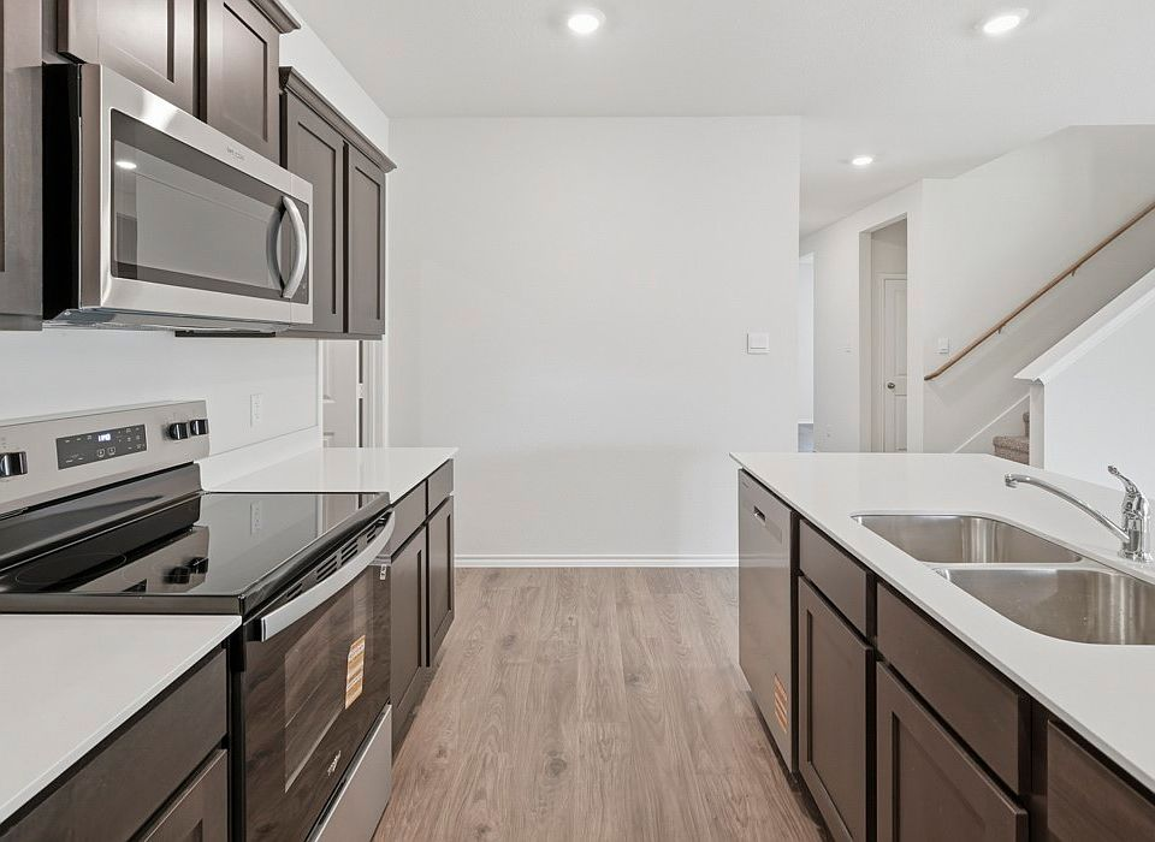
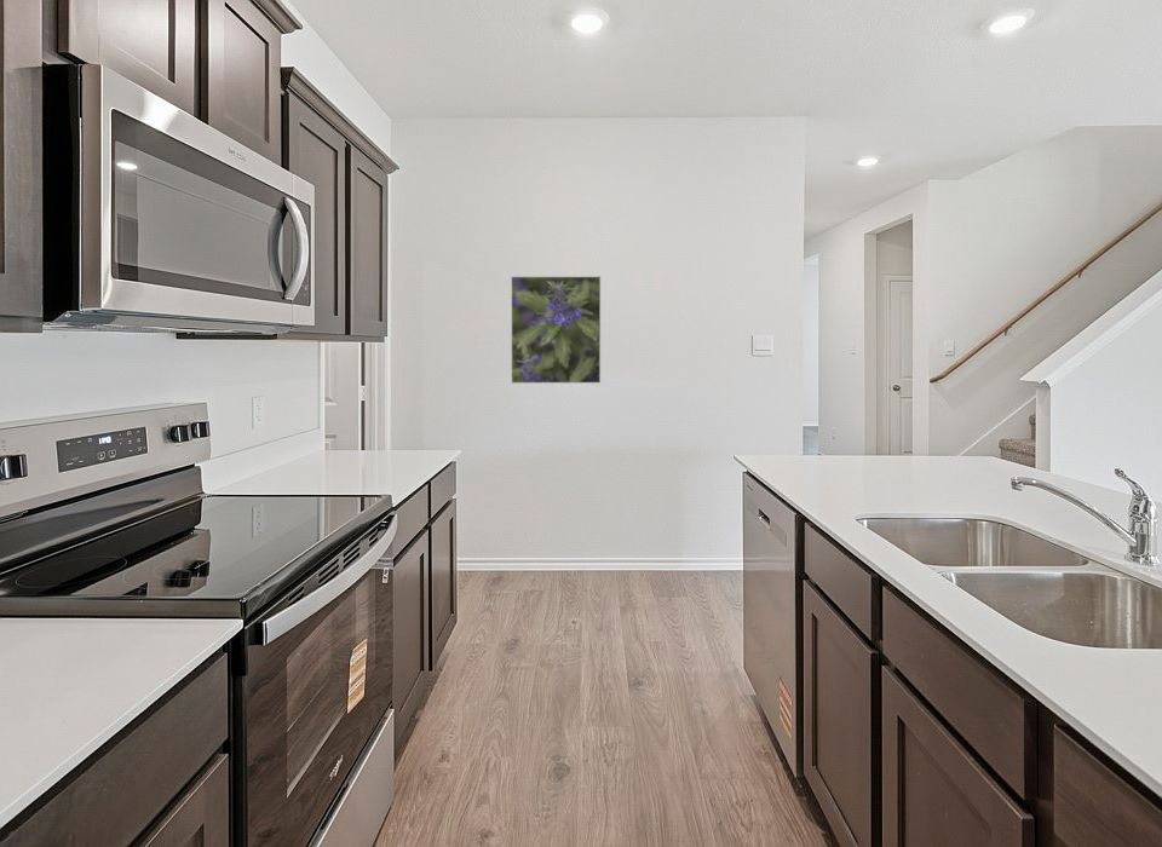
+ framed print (556, 329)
